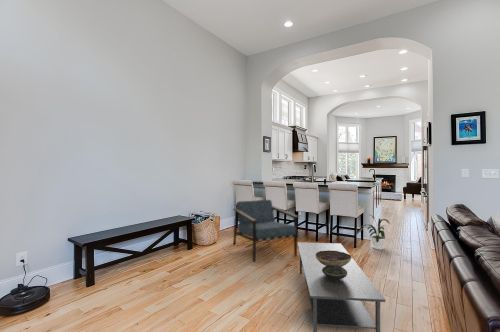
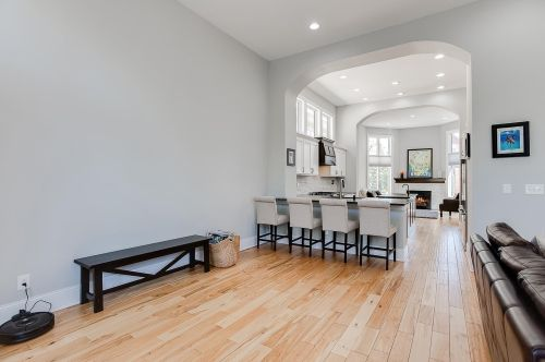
- coffee table (329, 281)
- house plant (376, 231)
- armchair (263, 226)
- decorative bowl (332, 262)
